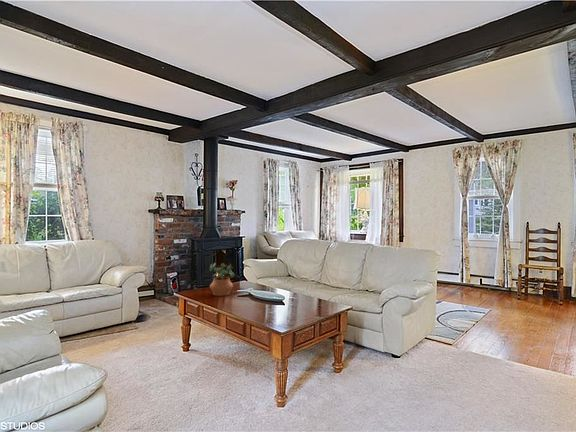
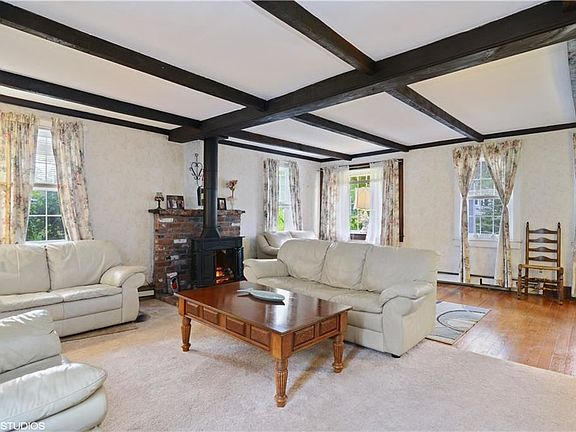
- potted plant (223, 278)
